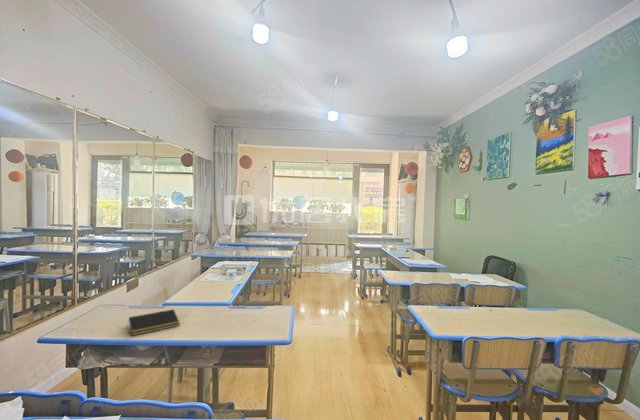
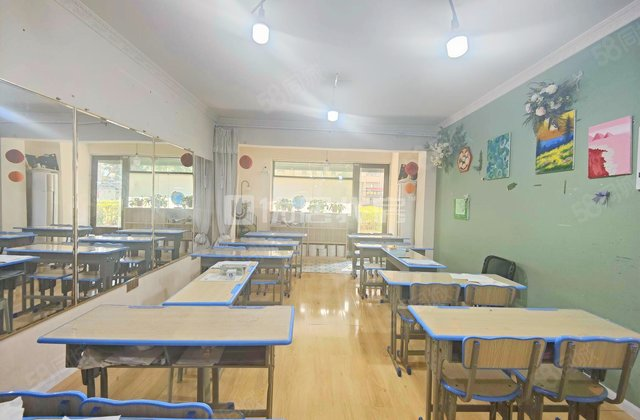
- notepad (154, 321)
